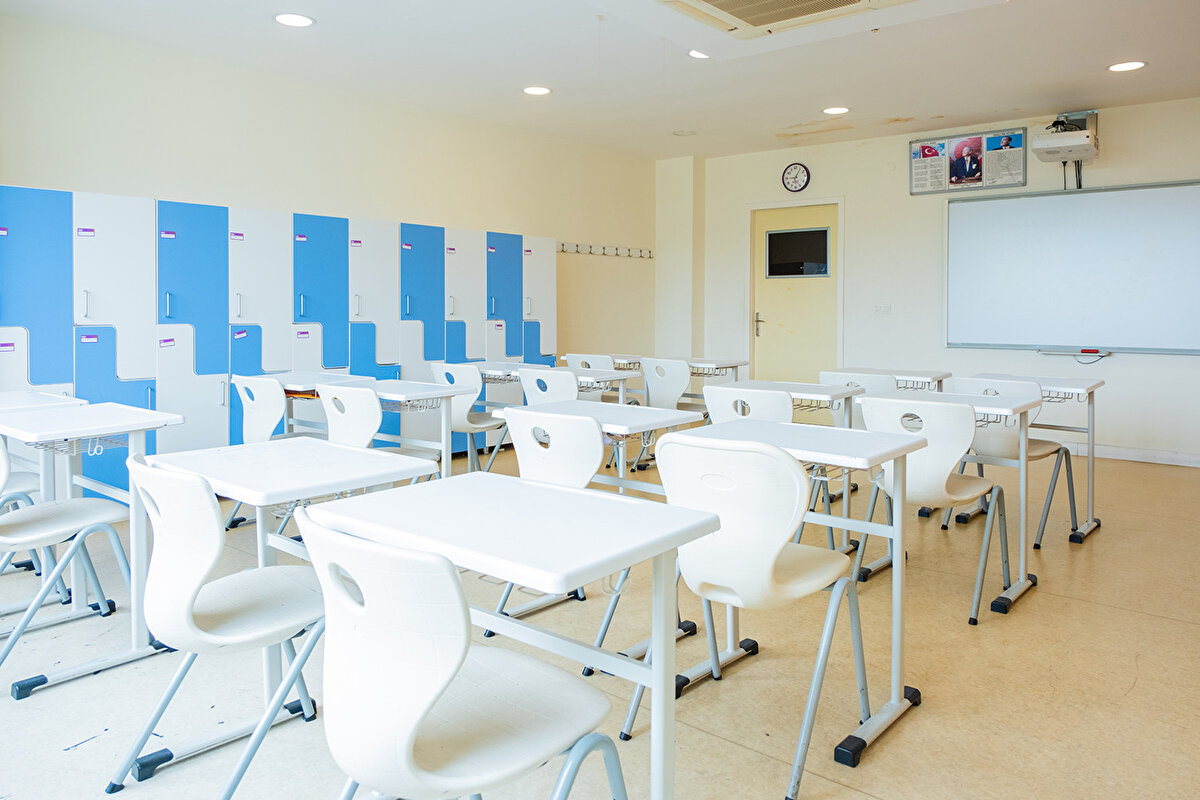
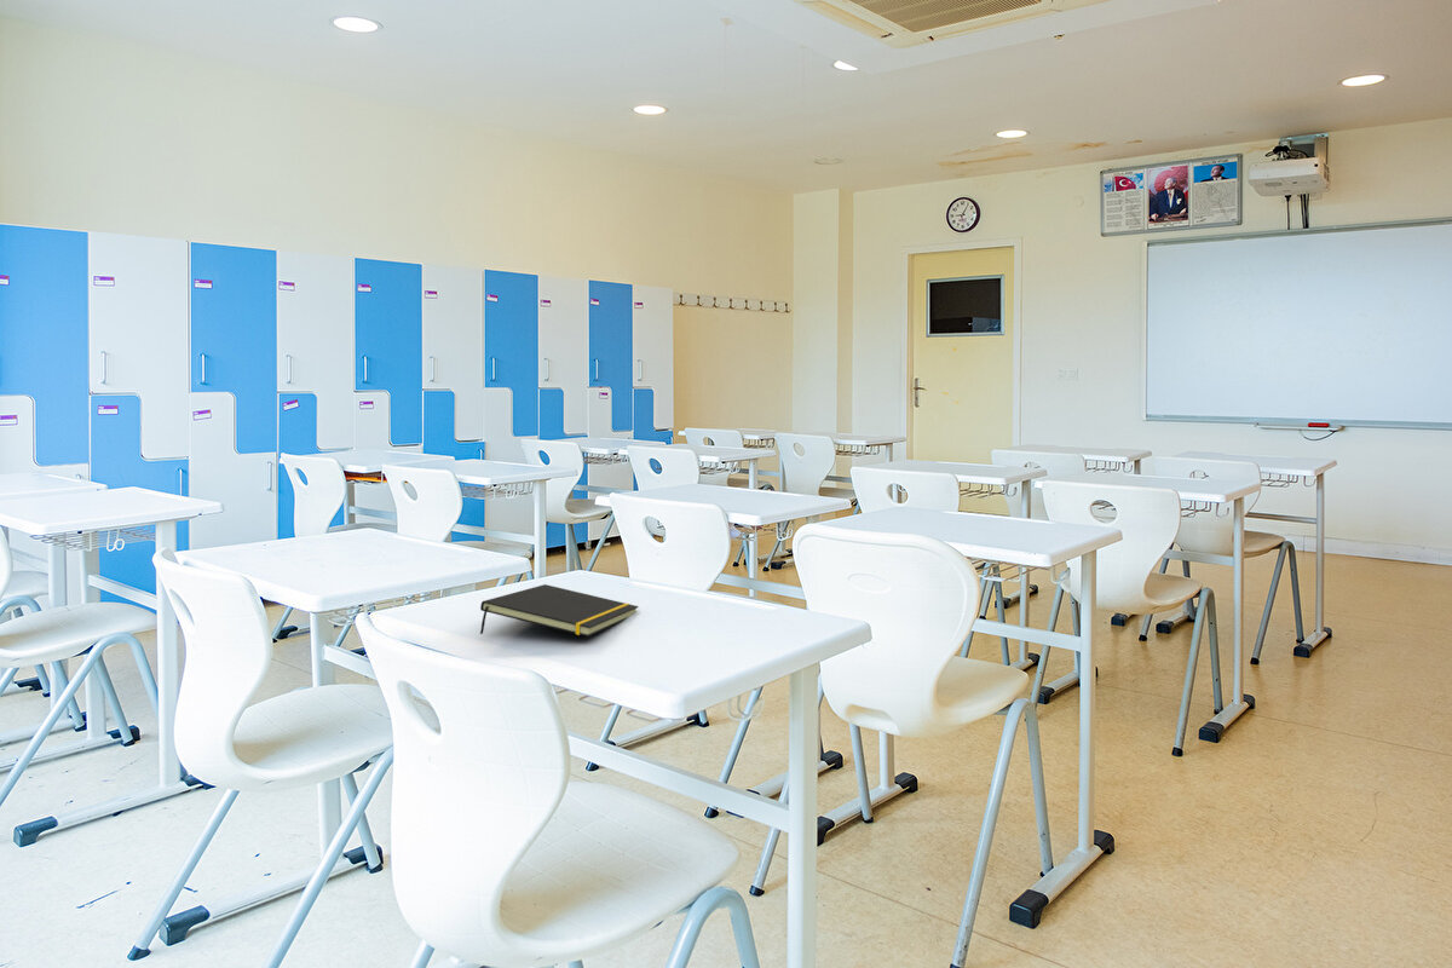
+ notepad (564, 607)
